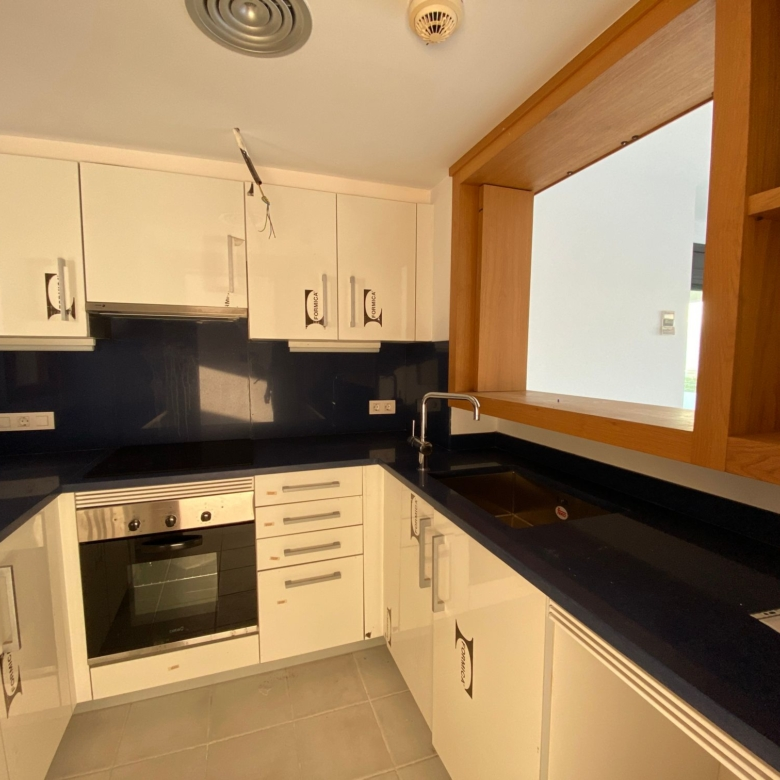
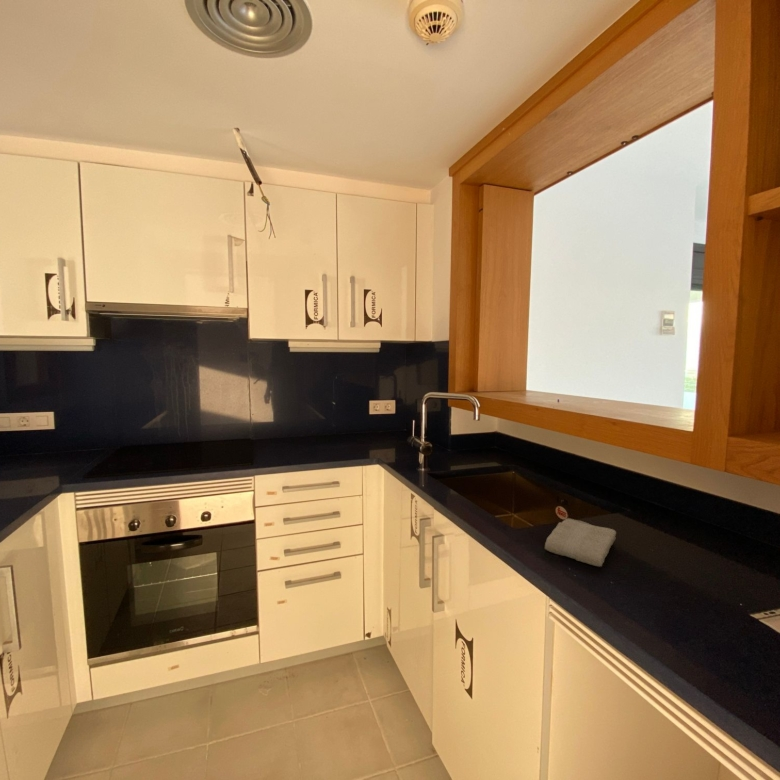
+ washcloth (581, 539)
